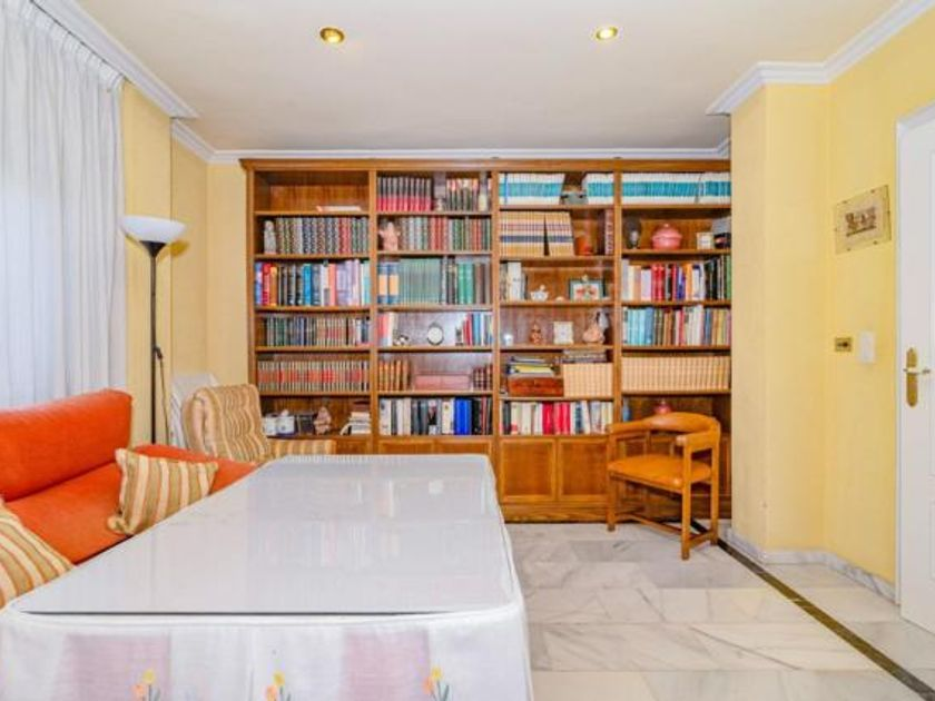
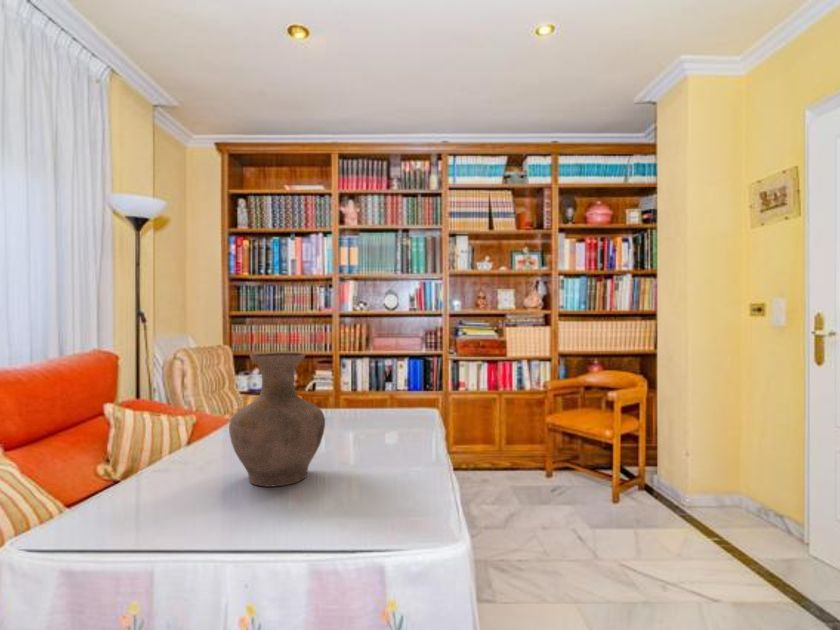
+ vase (278, 415)
